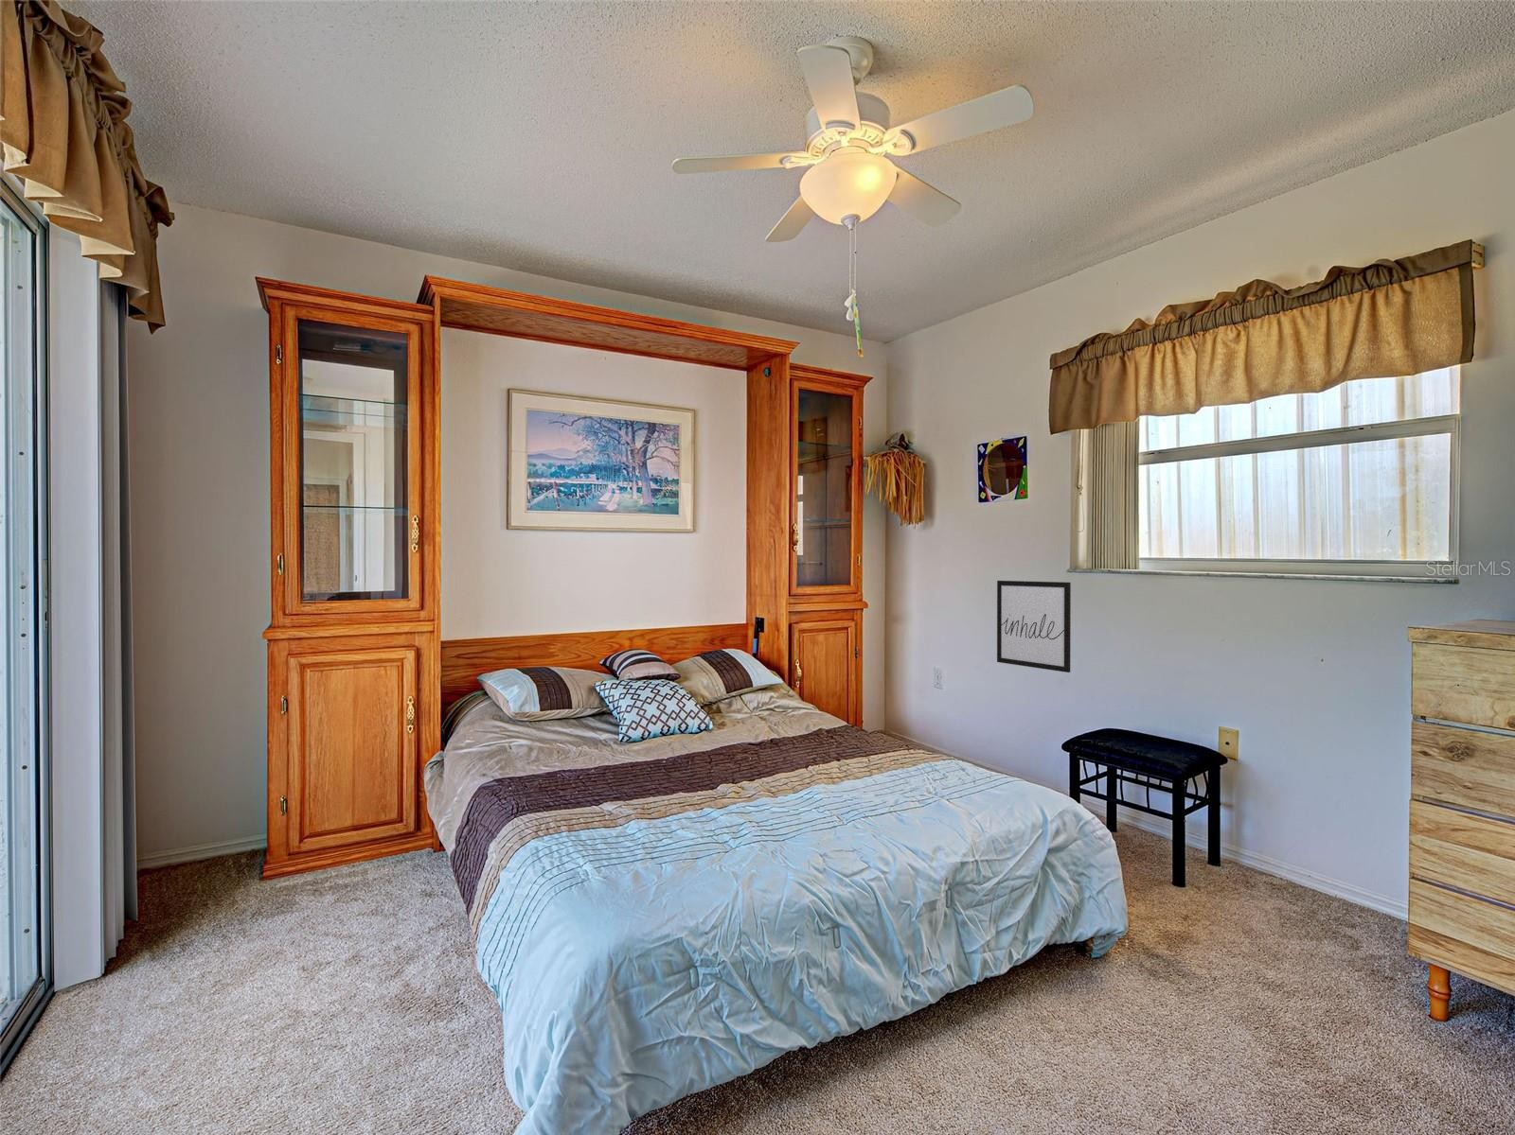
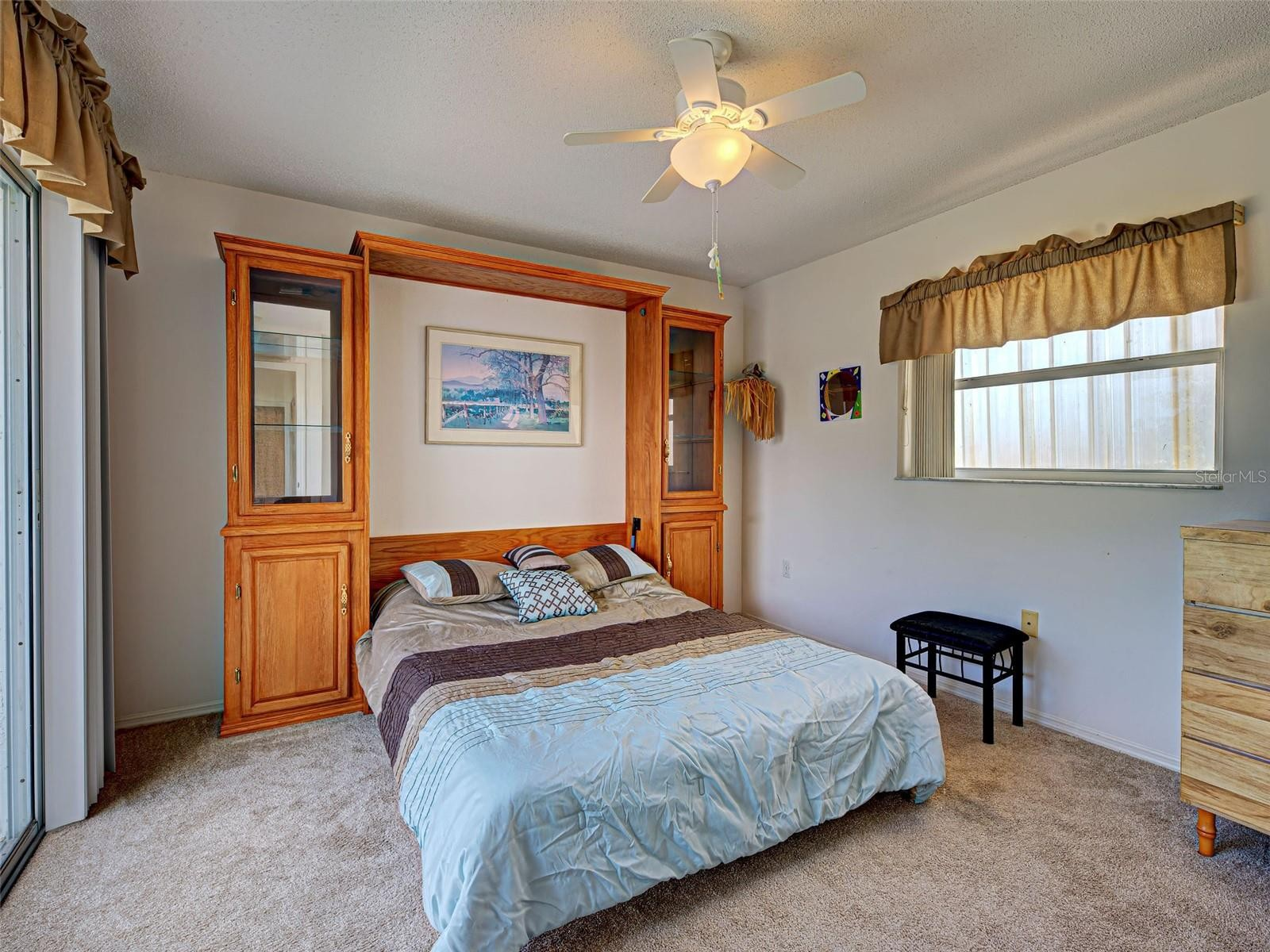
- wall art (1031, 624)
